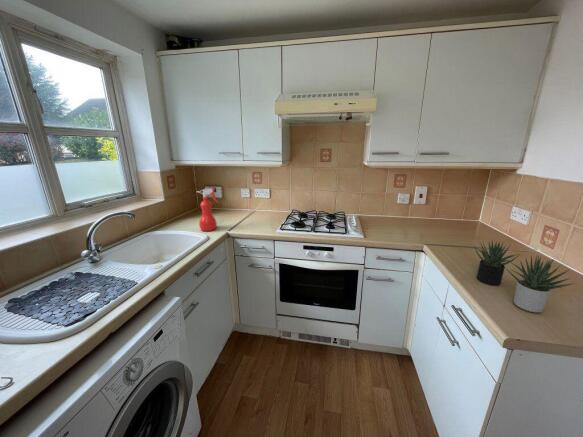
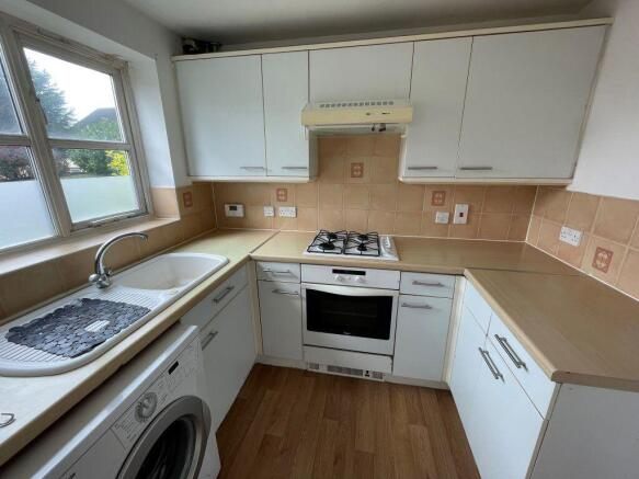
- spray bottle (208, 209)
- succulent plant (512, 270)
